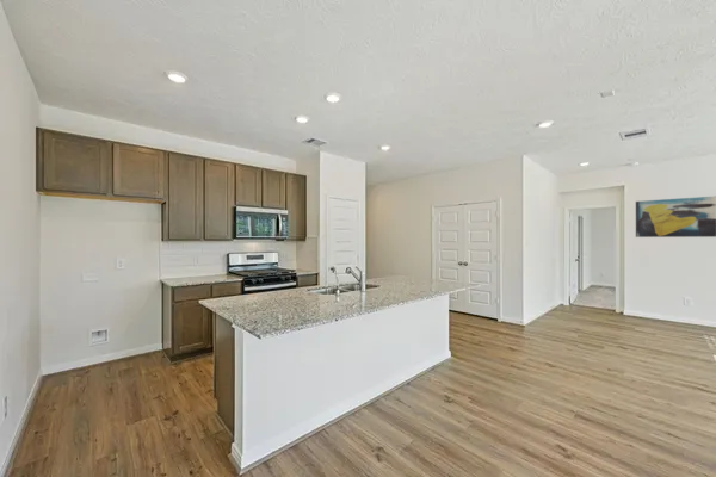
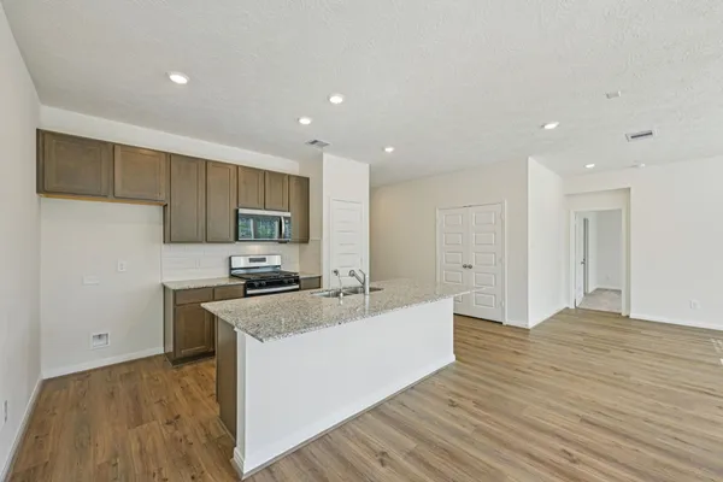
- wall art (673, 217)
